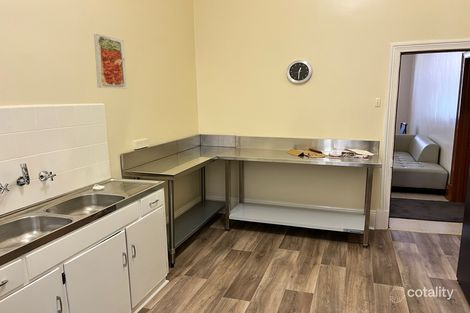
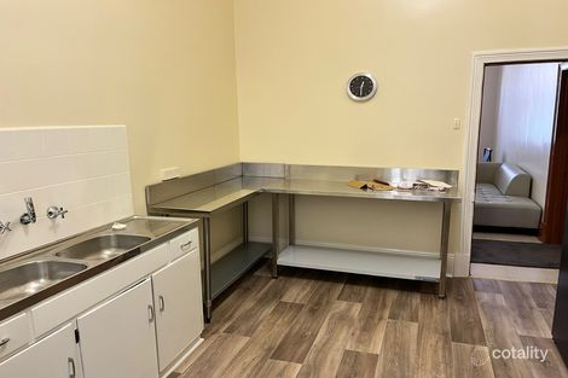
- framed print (111, 63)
